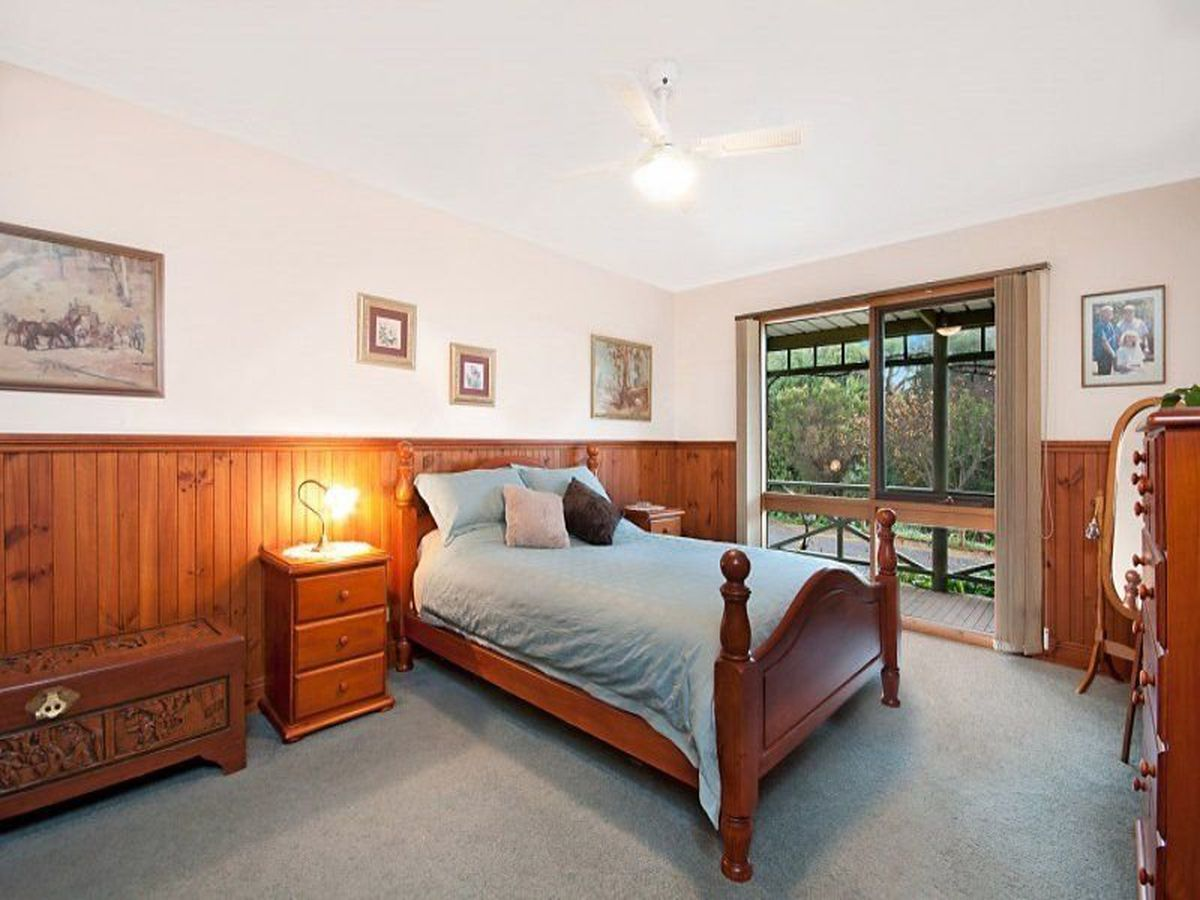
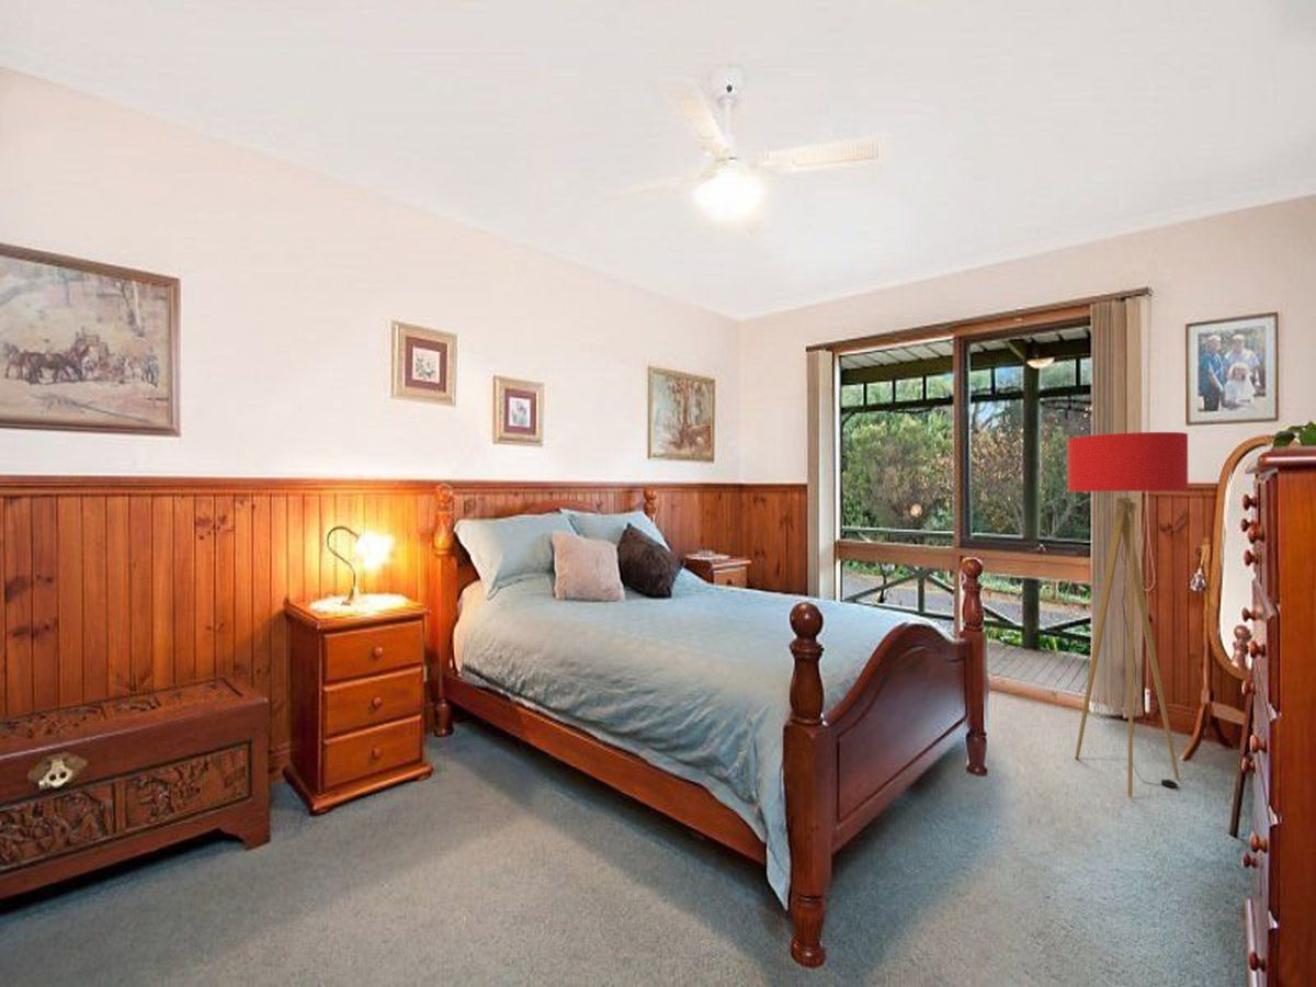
+ floor lamp (1123, 608)
